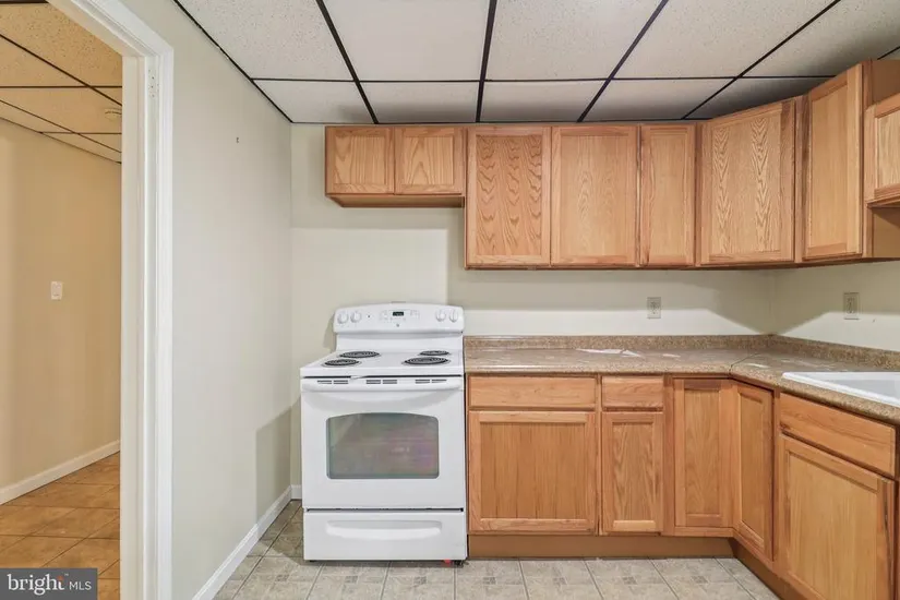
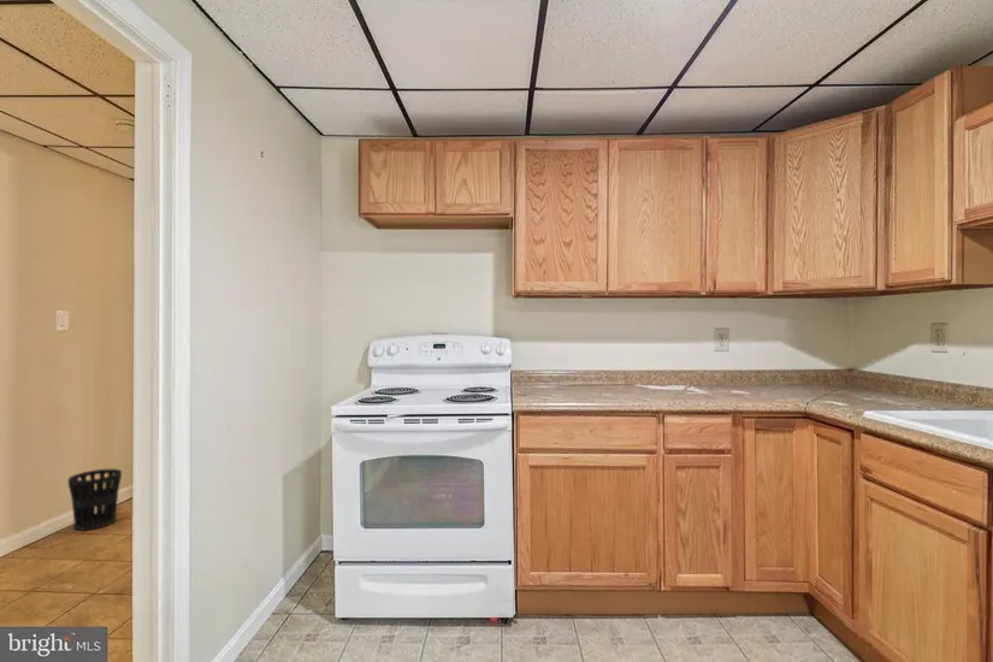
+ wastebasket (95, 498)
